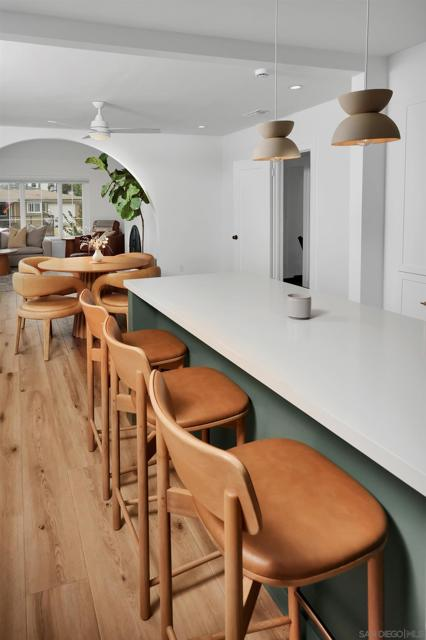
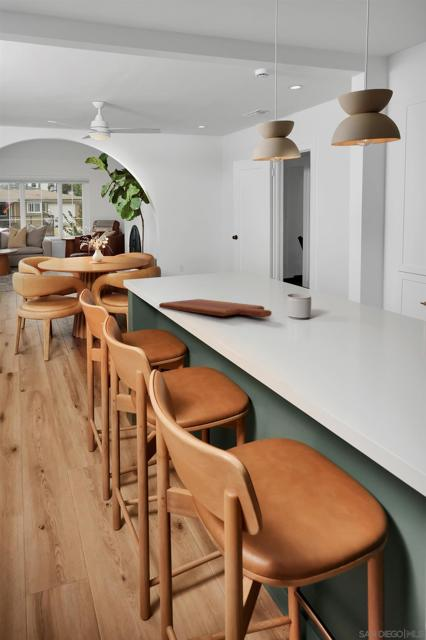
+ cutting board (212, 307)
